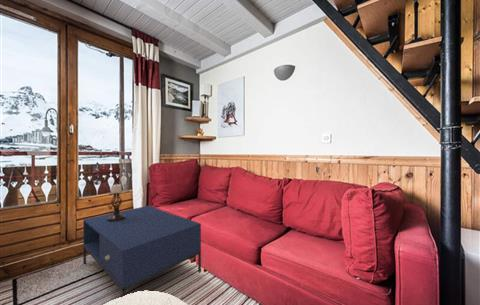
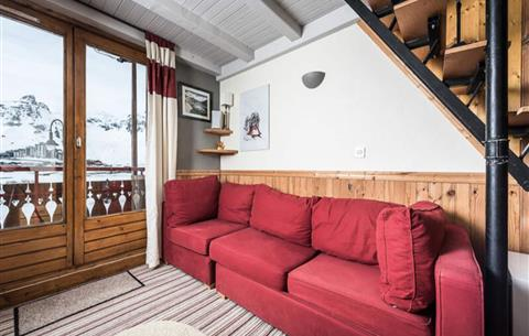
- candle holder (116, 201)
- coffee table (140, 244)
